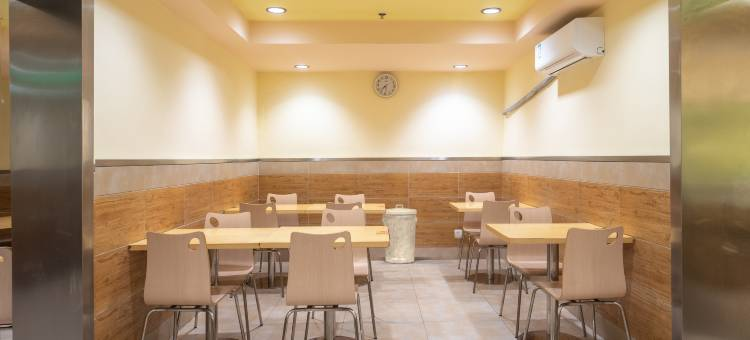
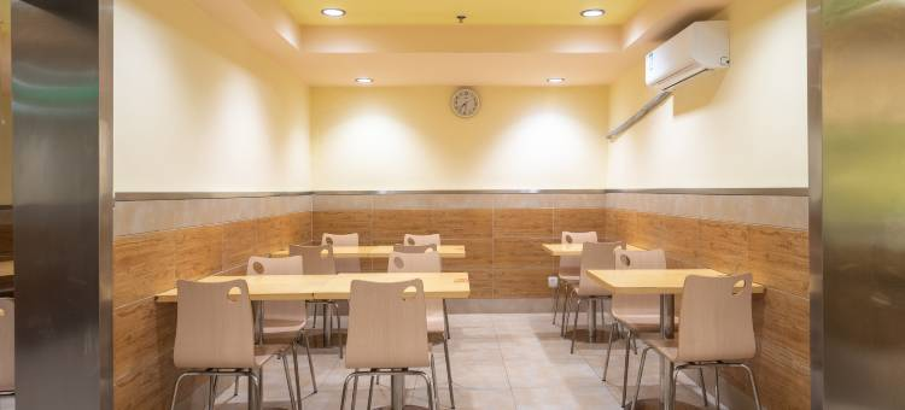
- trash can (399, 232)
